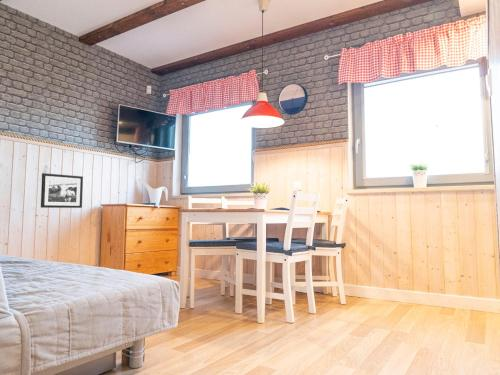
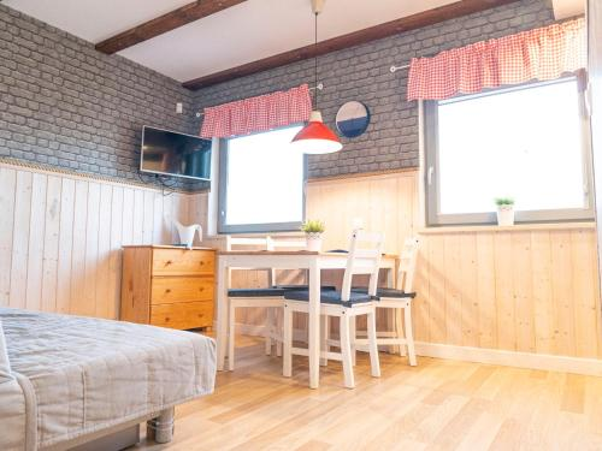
- picture frame (62, 191)
